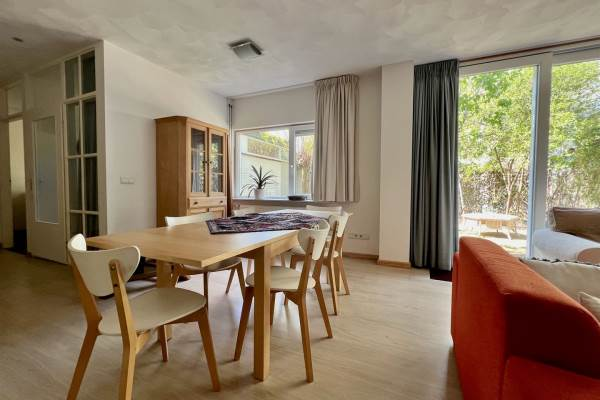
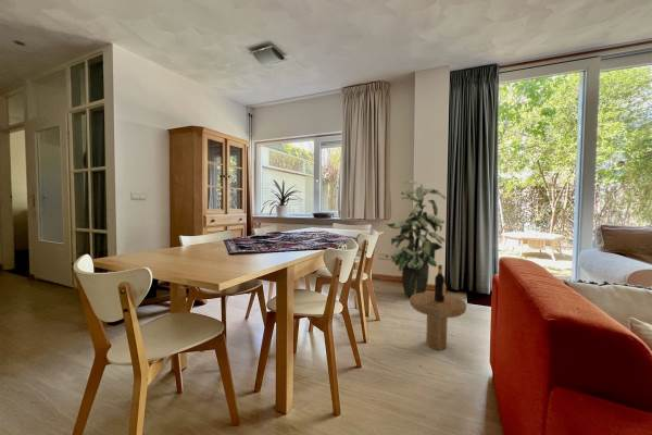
+ indoor plant (413, 237)
+ side table (437, 304)
